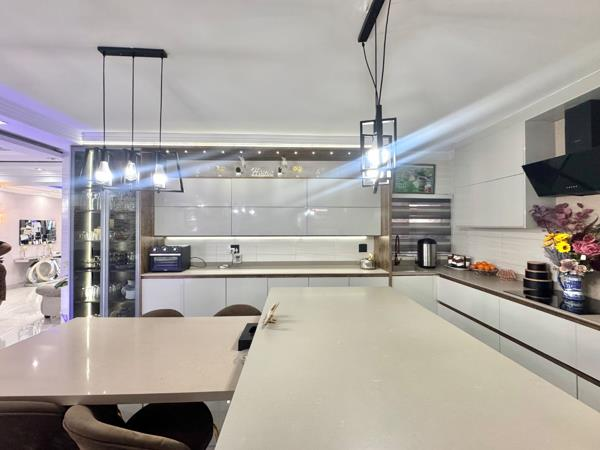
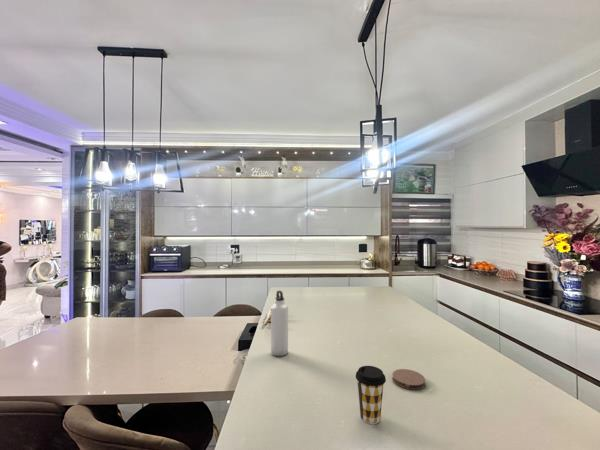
+ coffee cup (370, 394)
+ water bottle (279, 321)
+ coaster (408, 378)
